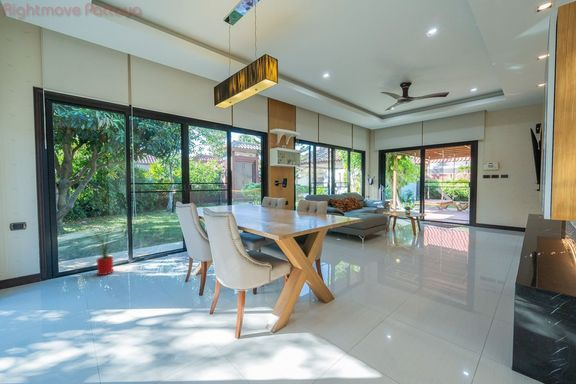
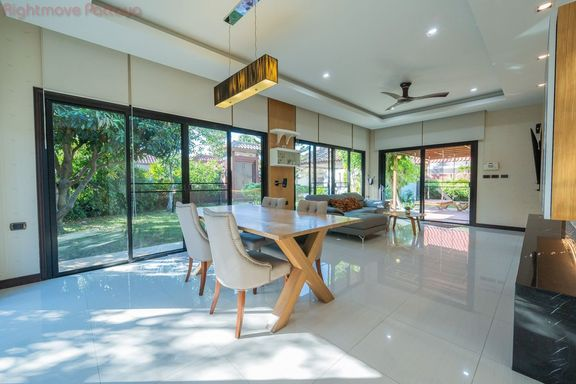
- house plant (104, 248)
